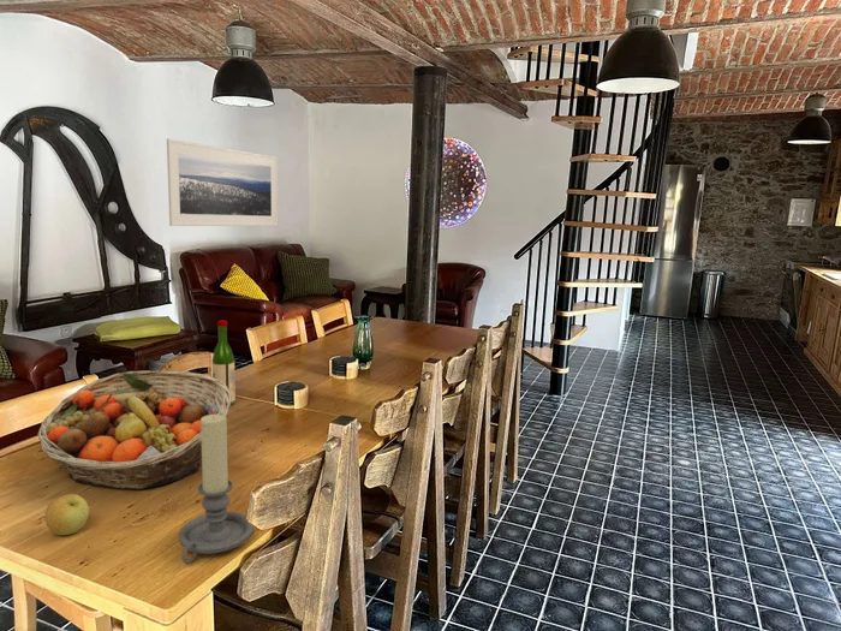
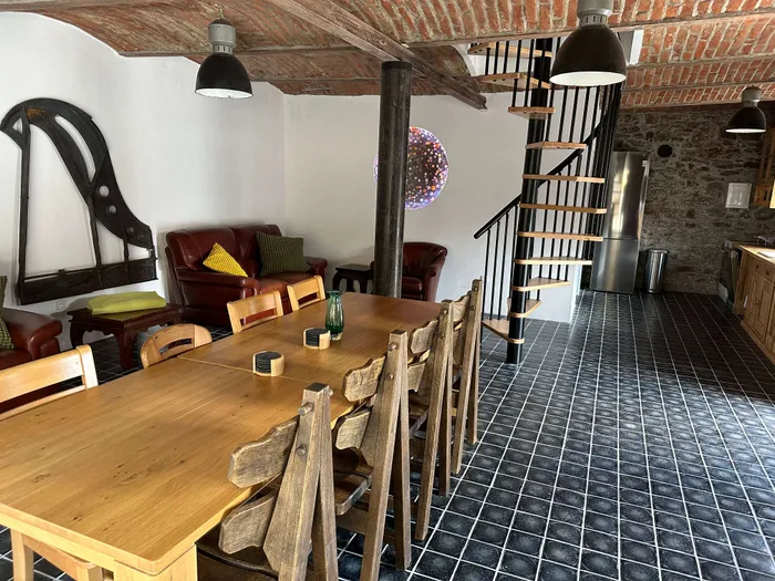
- wine bottle (222, 362)
- candle holder (210, 482)
- fruit basket (139, 425)
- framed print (228, 187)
- apple (67, 514)
